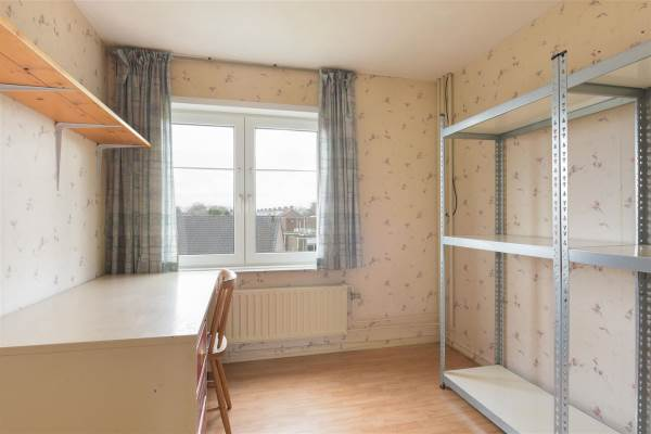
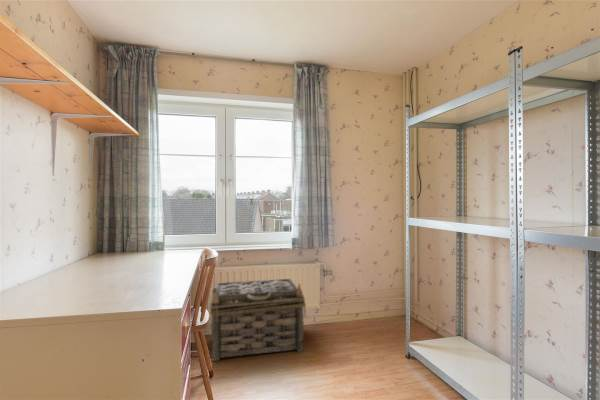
+ basket (257, 312)
